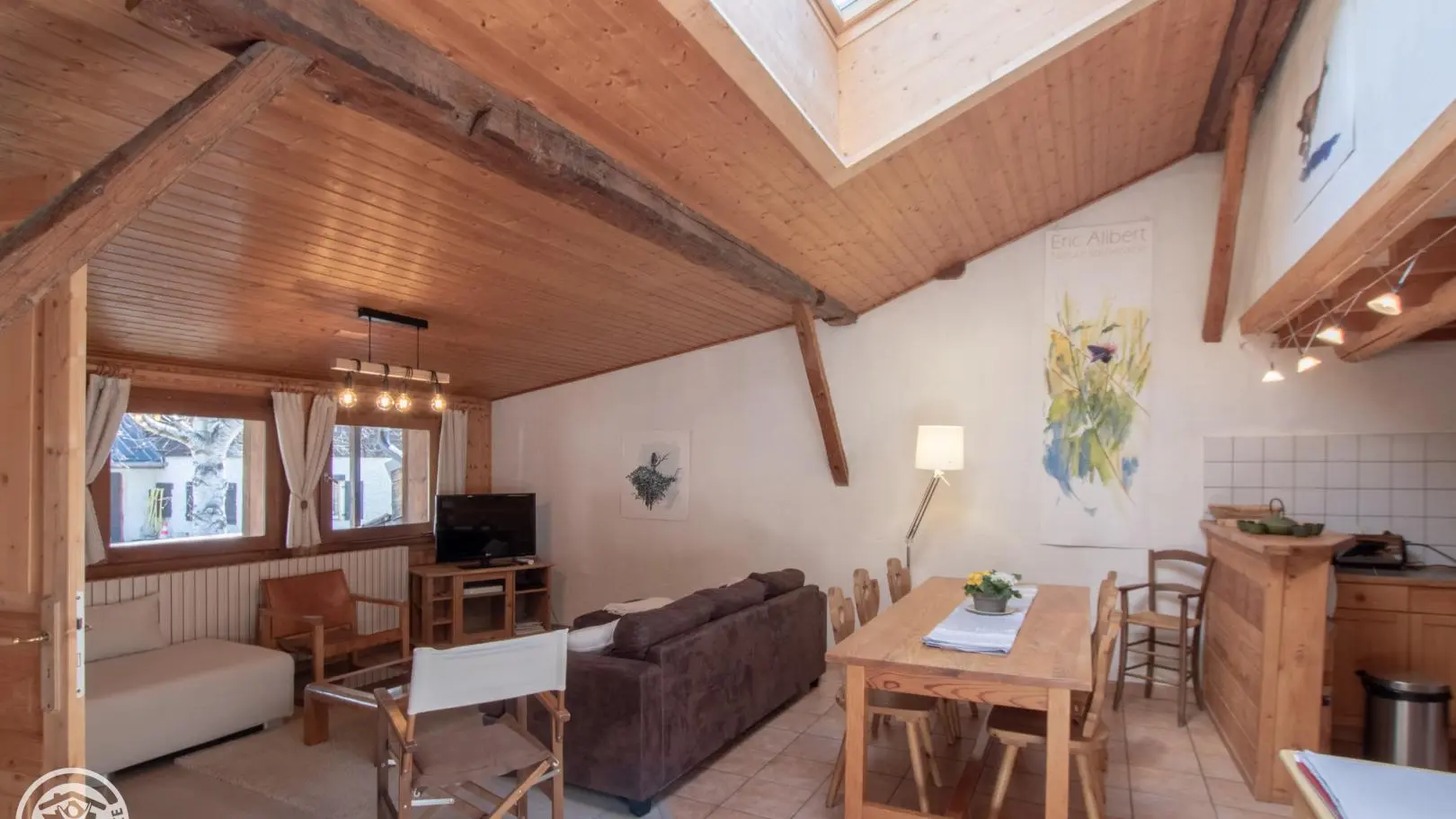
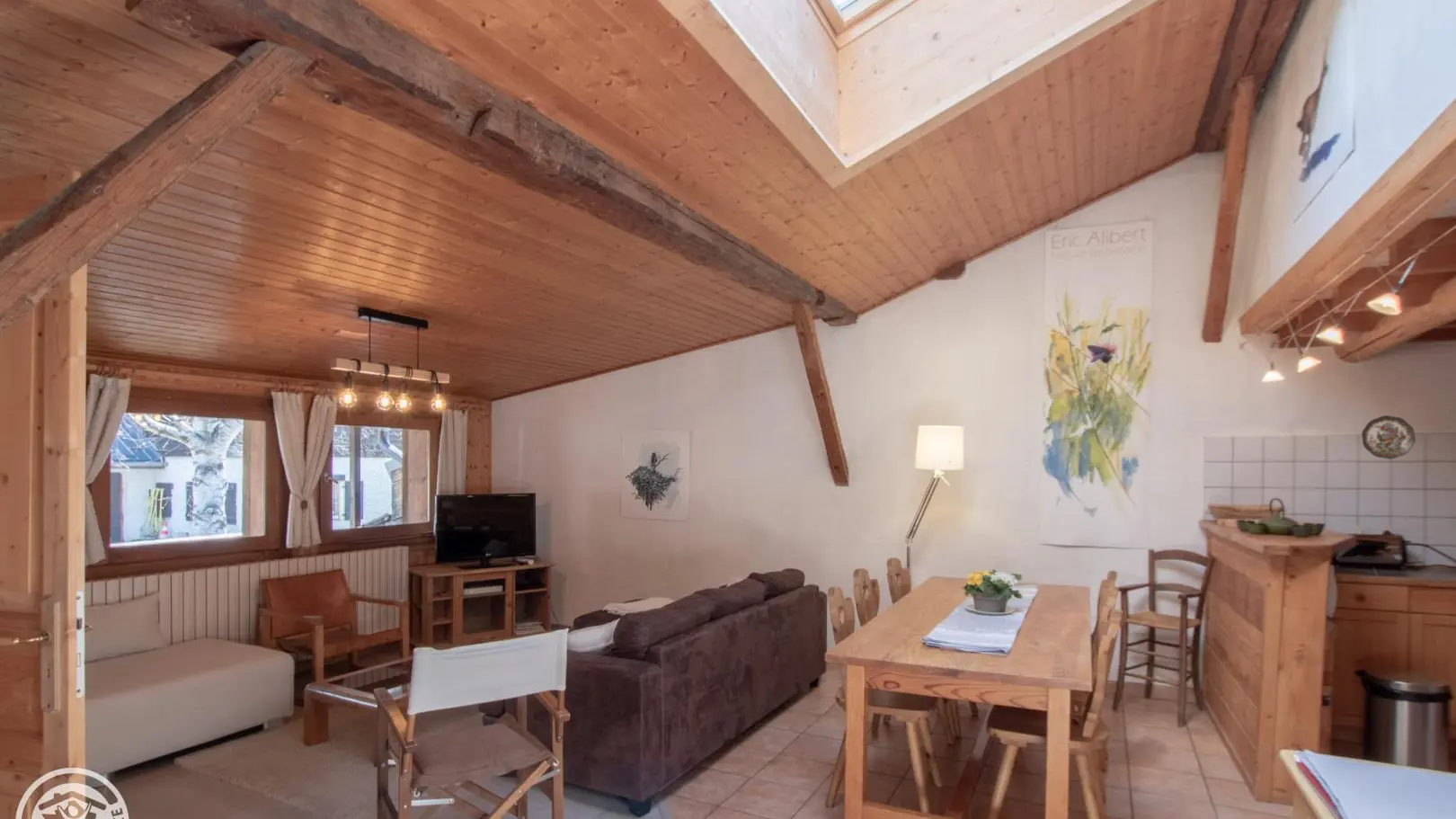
+ decorative plate (1387, 437)
